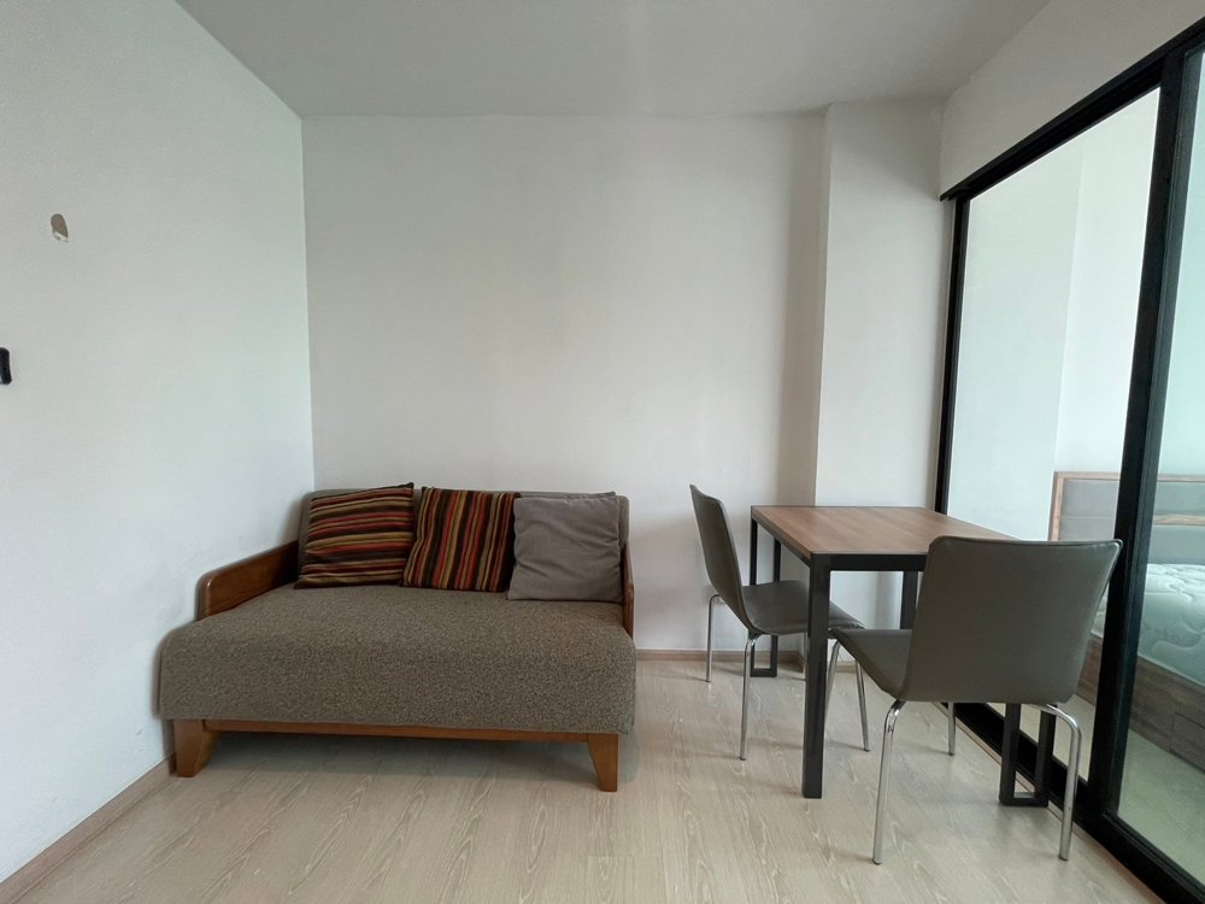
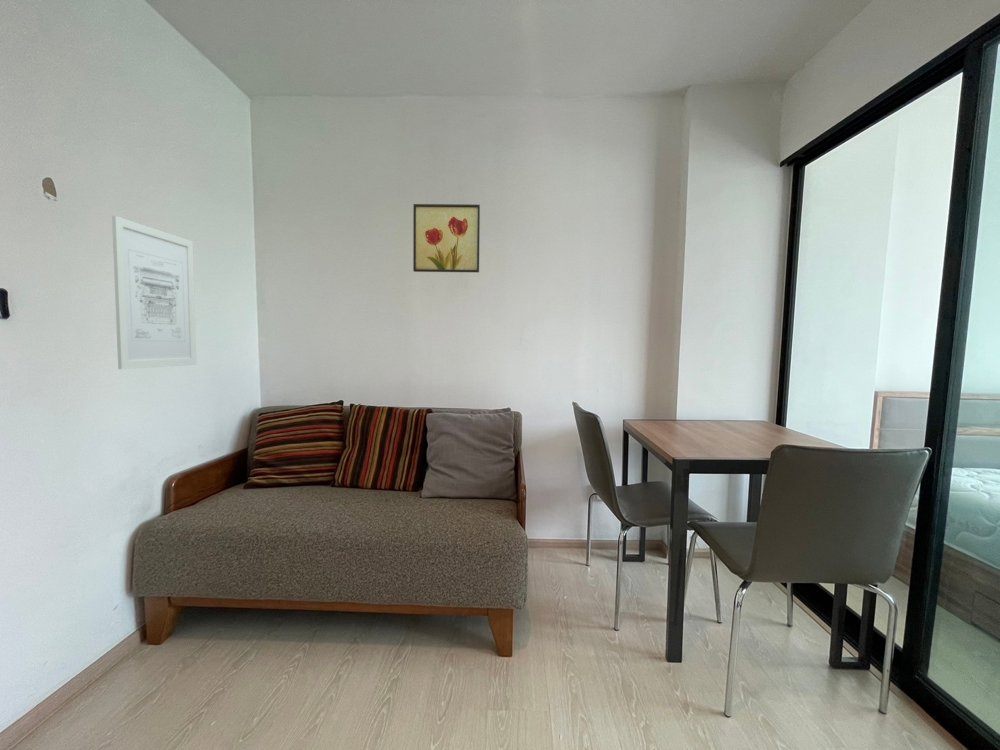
+ wall art (159, 299)
+ wall art (446, 238)
